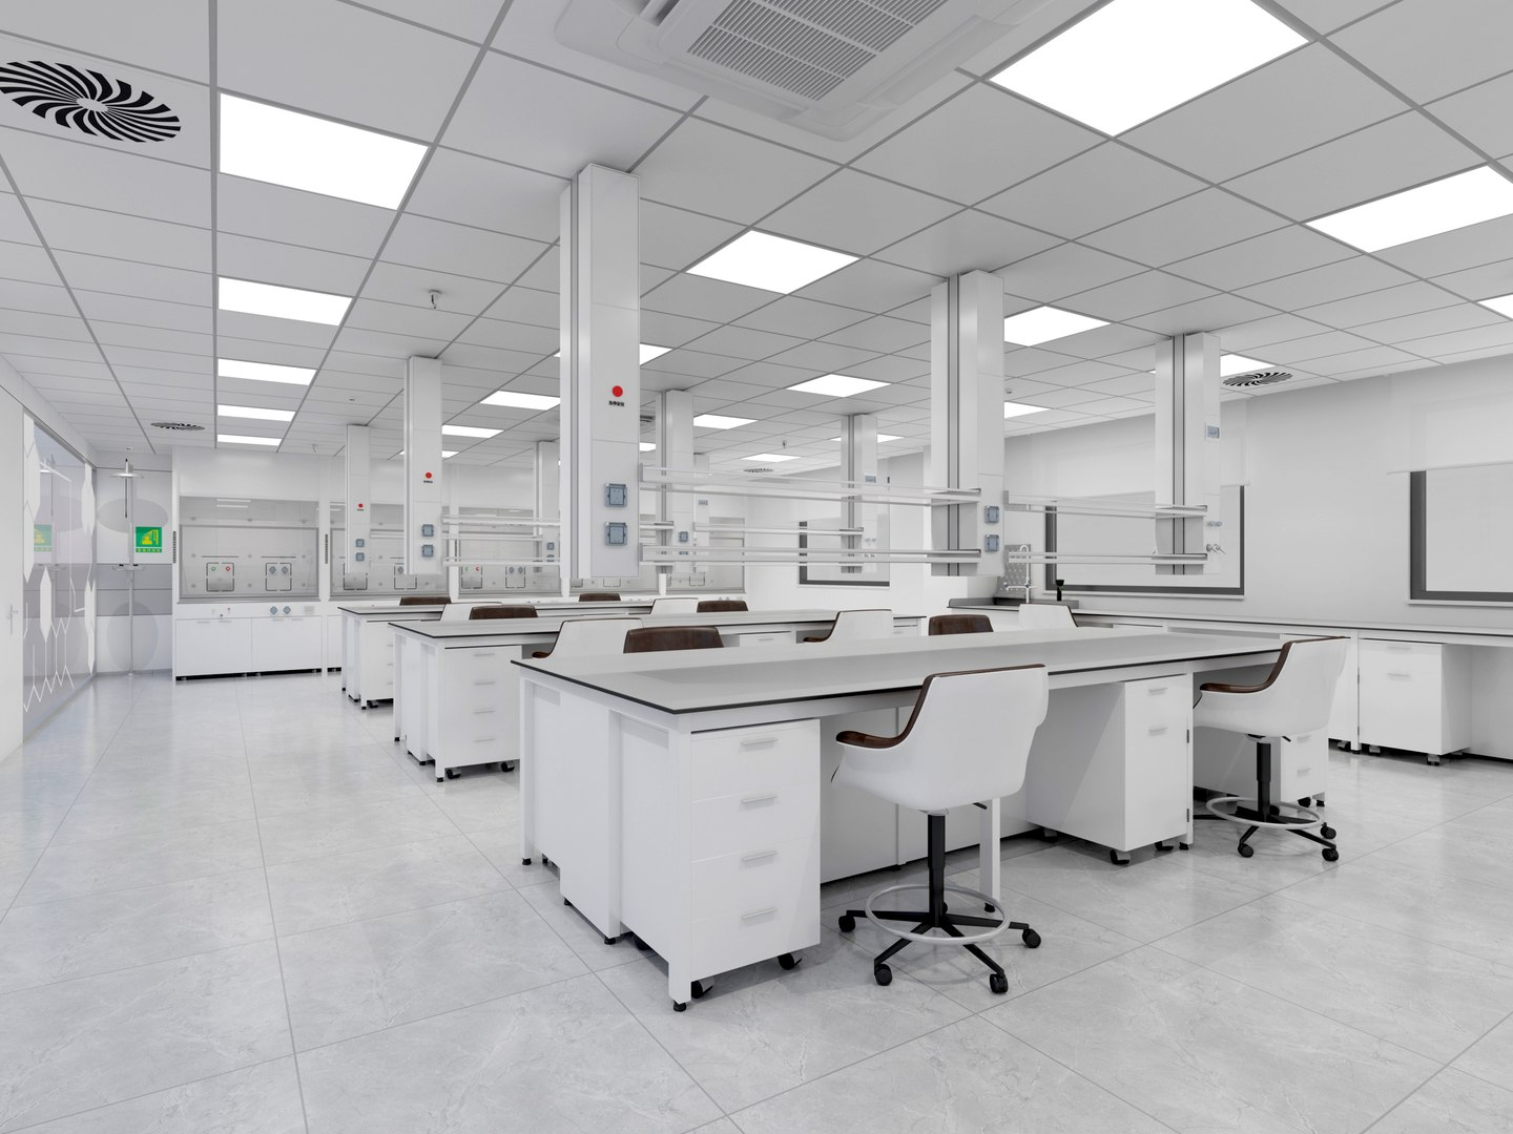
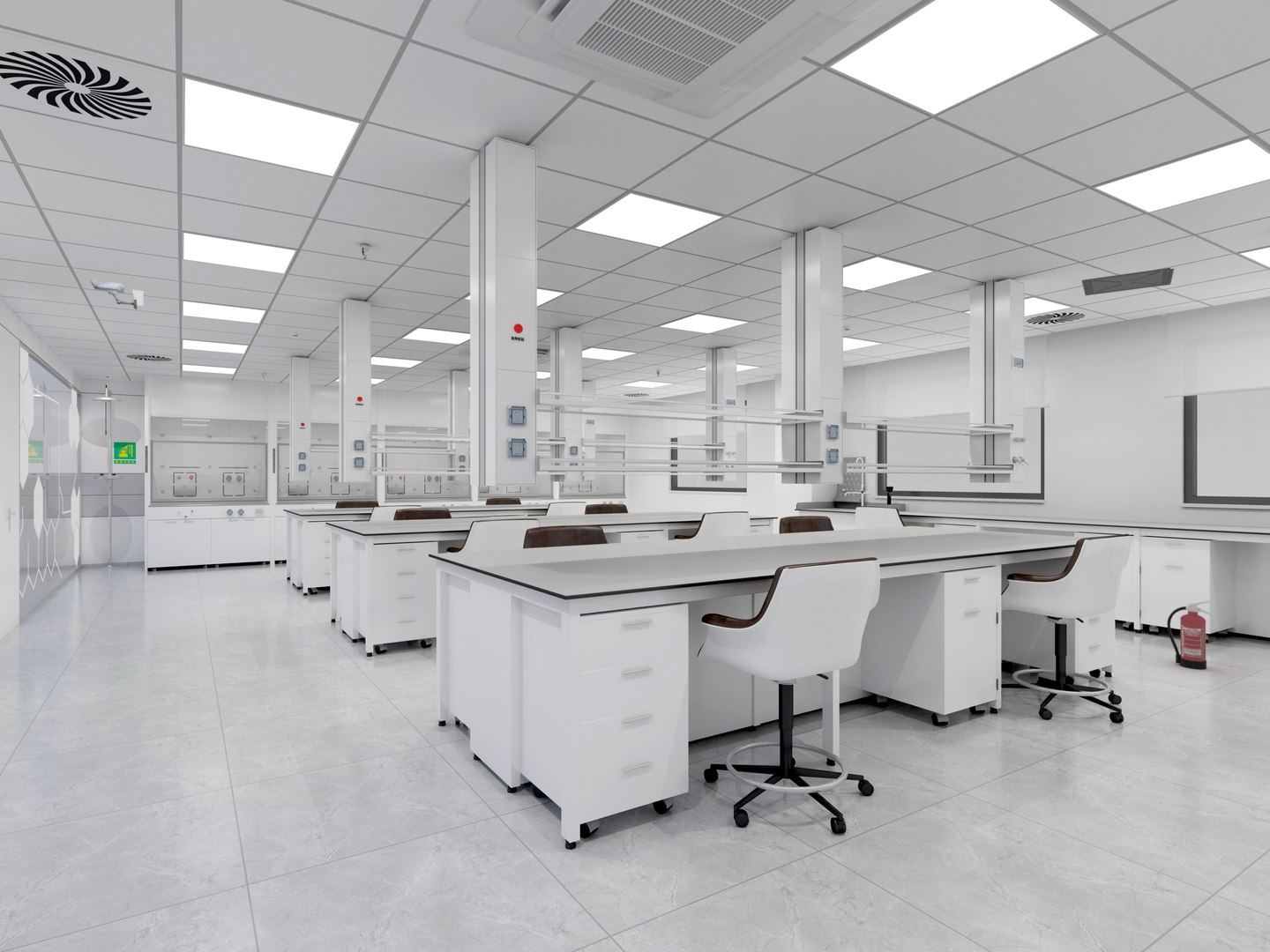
+ fire extinguisher (1189, 632)
+ security camera (116, 297)
+ ceiling vent (1126, 282)
